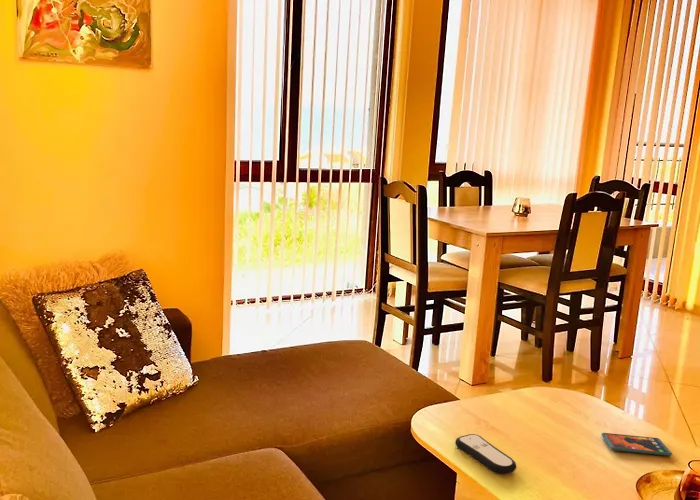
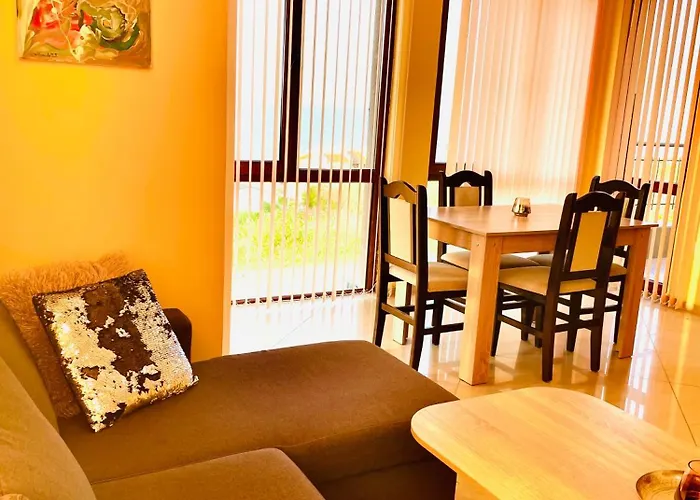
- remote control (485, 453)
- smartphone (635, 443)
